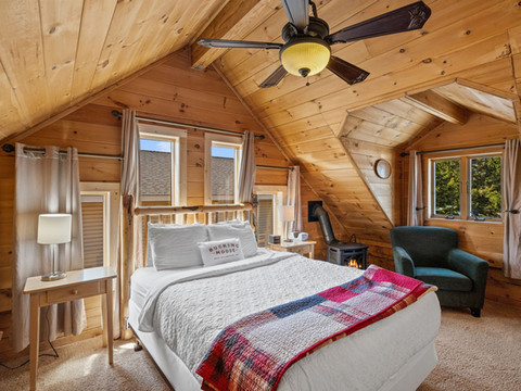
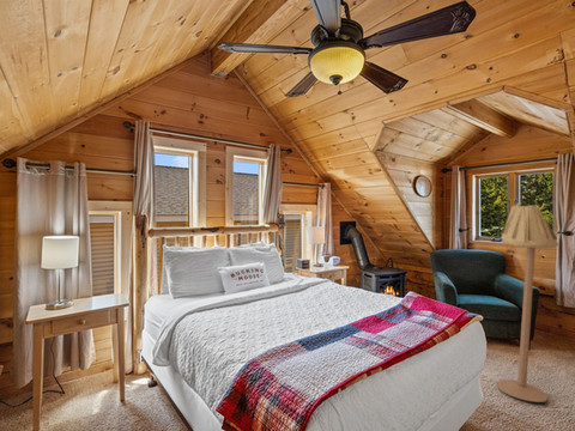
+ floor lamp (527, 296)
